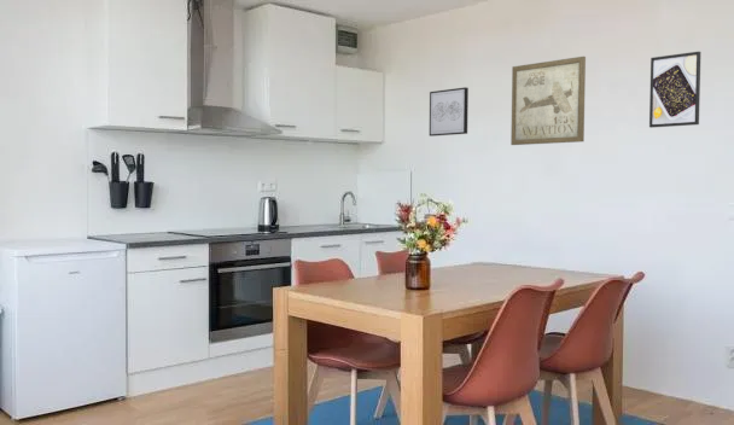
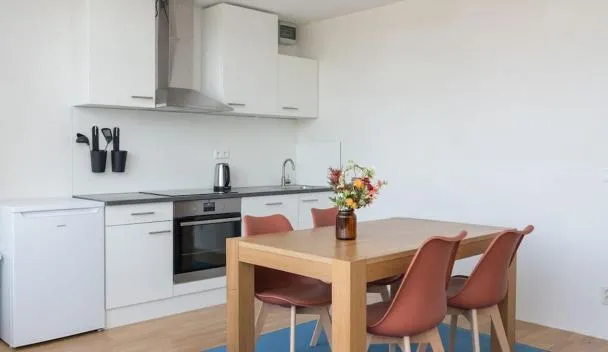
- wall art (546, 103)
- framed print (674, 89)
- wall art (448, 112)
